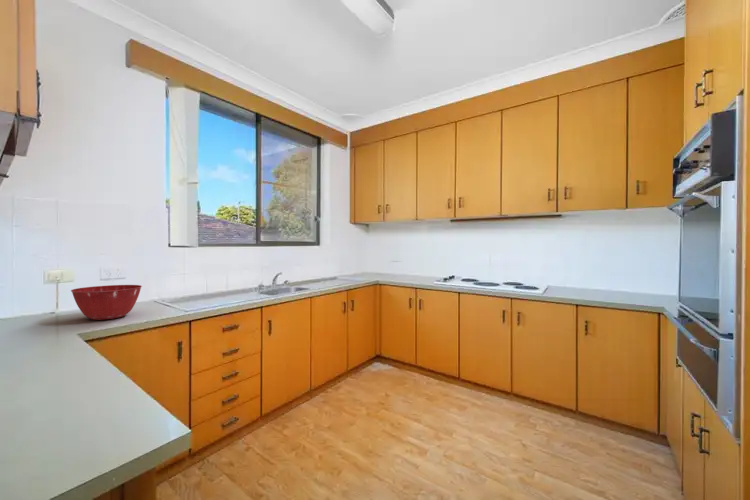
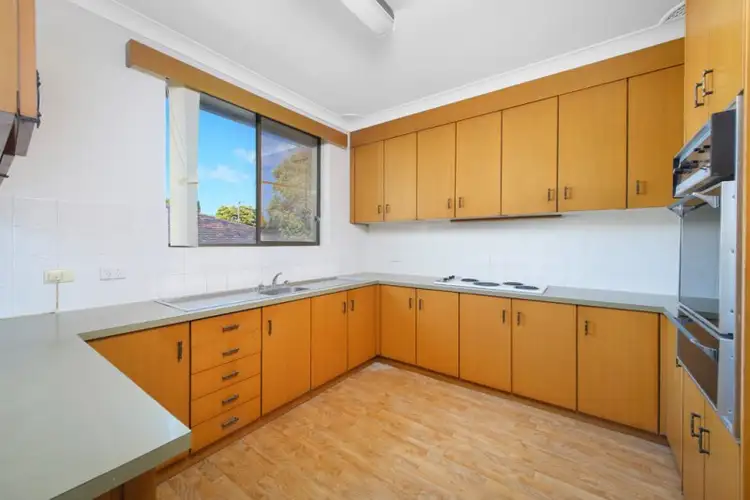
- mixing bowl (108, 302)
